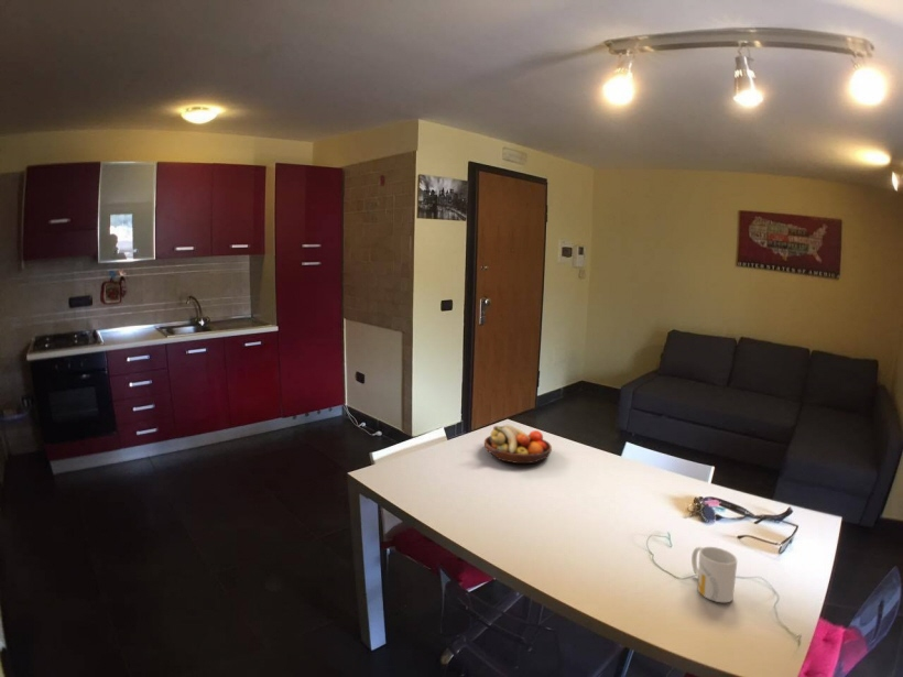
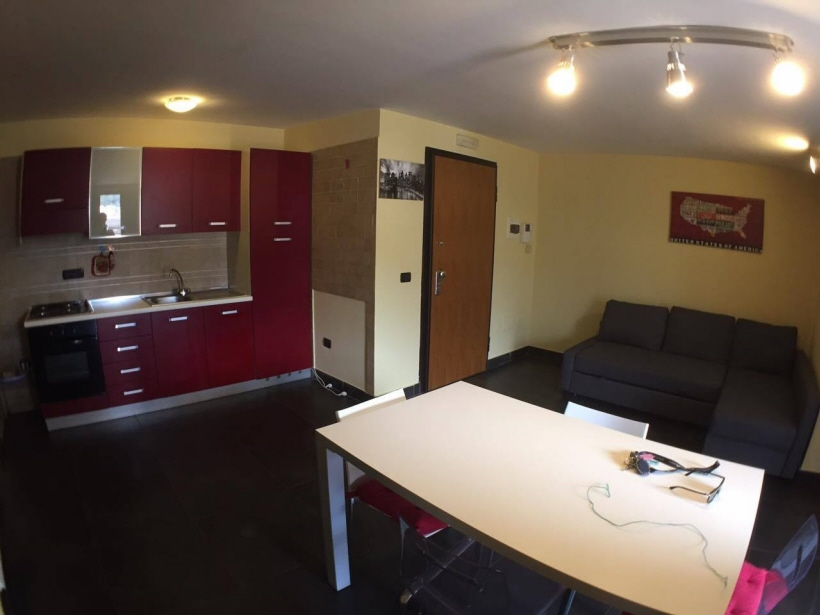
- fruit bowl (518, 440)
- mug (710, 570)
